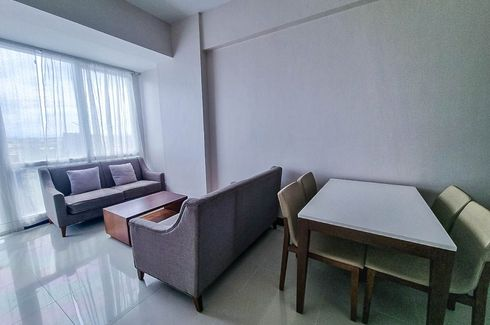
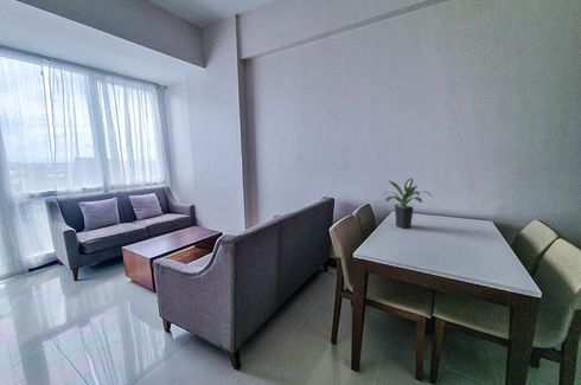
+ potted plant (404, 203)
